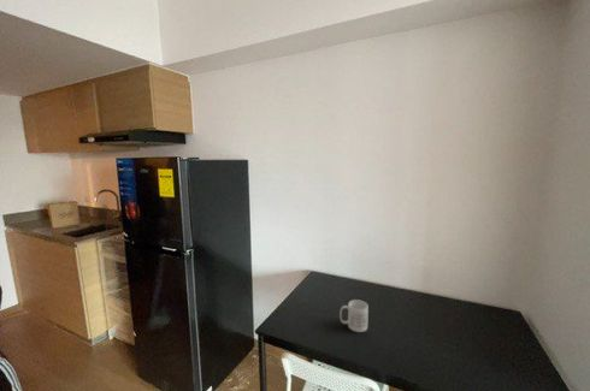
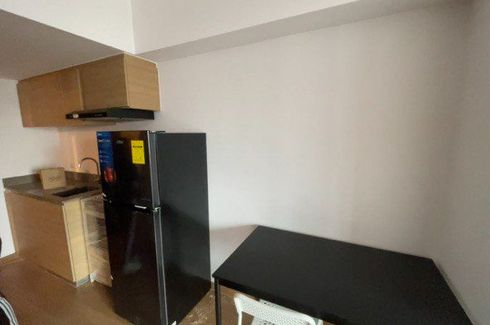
- mug (353, 315)
